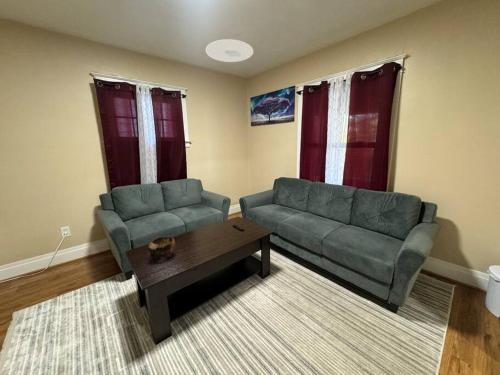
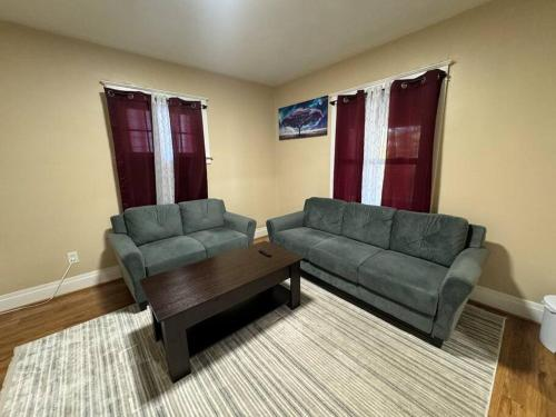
- decorative bowl (162, 247)
- ceiling light (229, 49)
